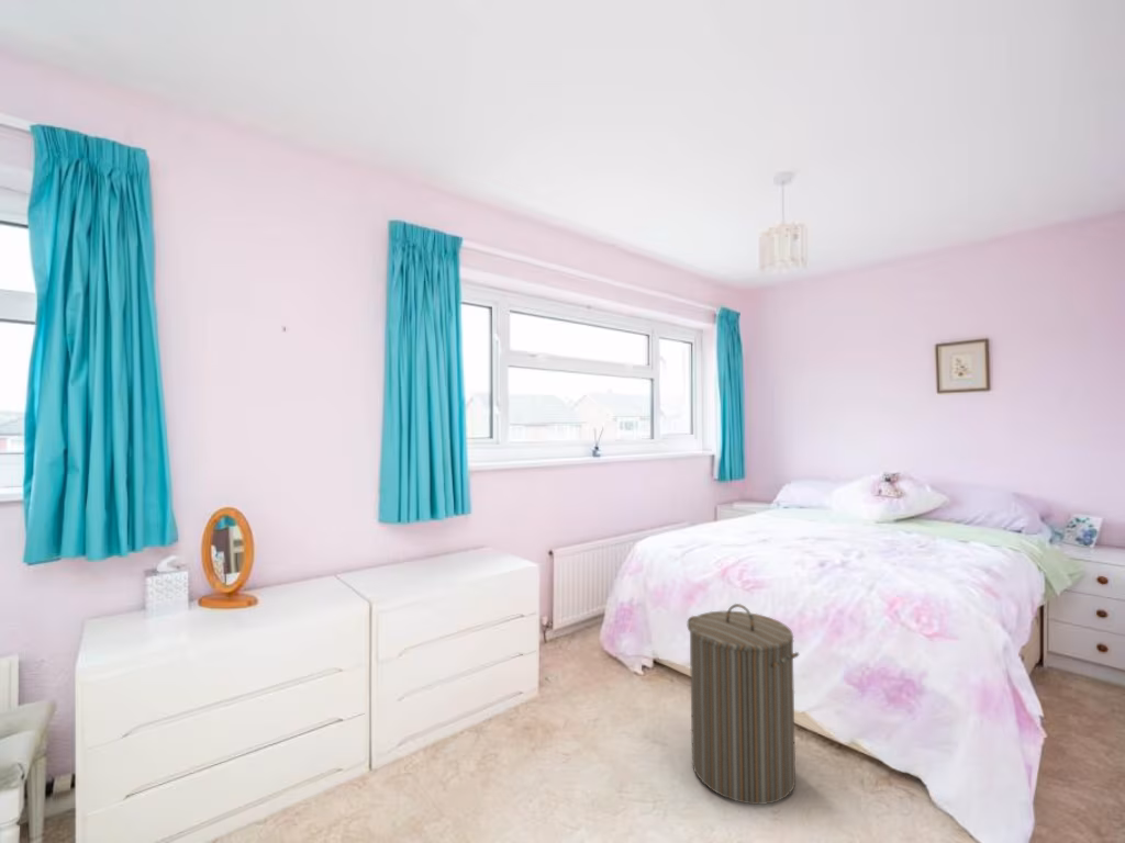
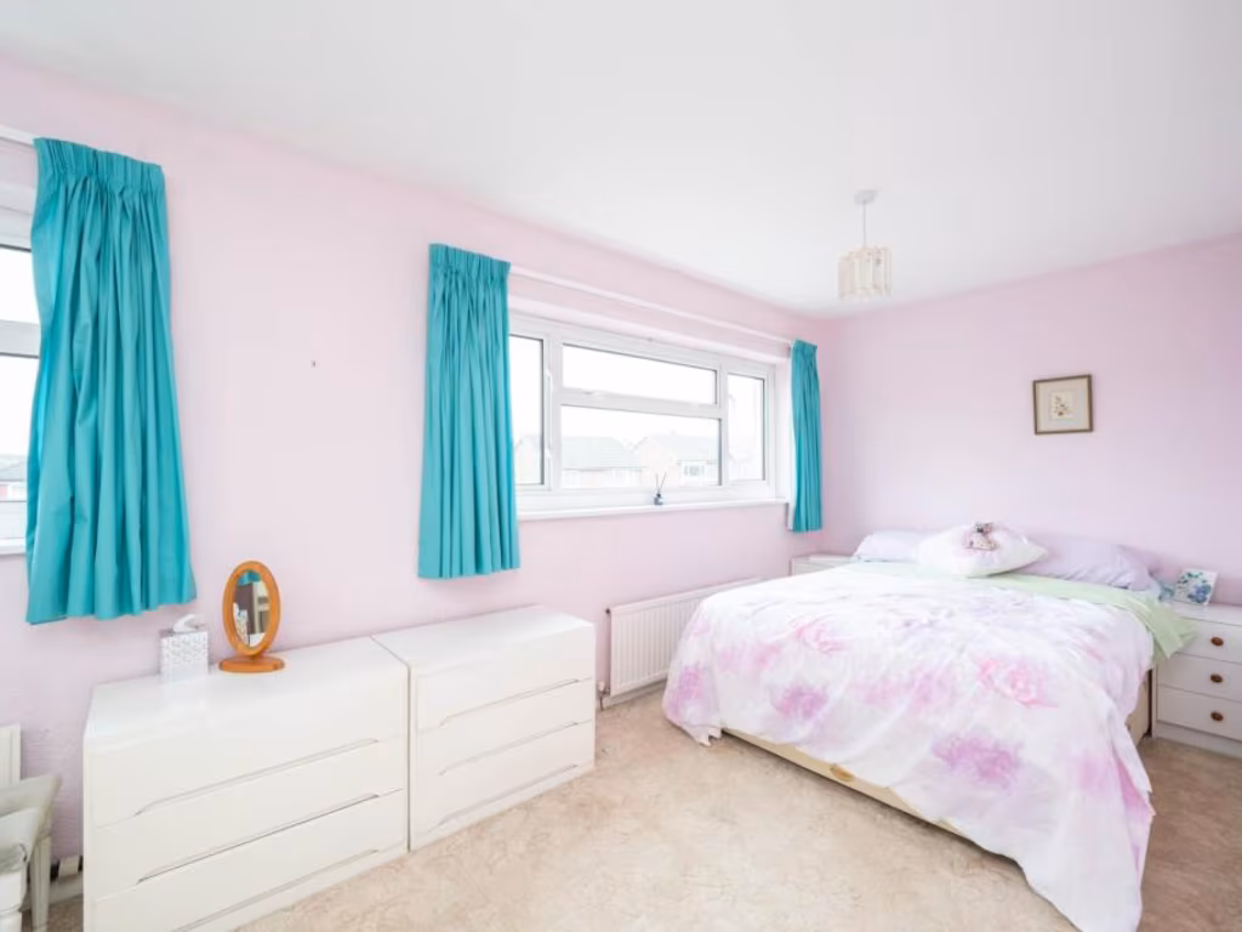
- laundry hamper (740, 687)
